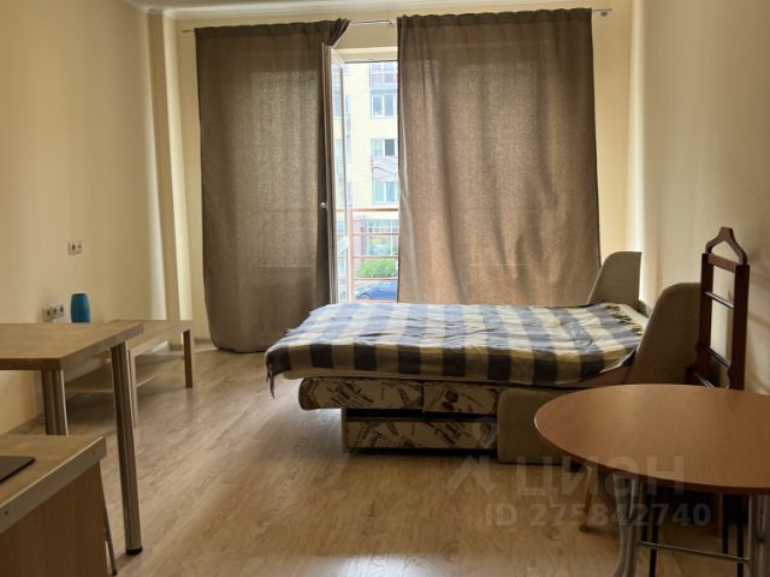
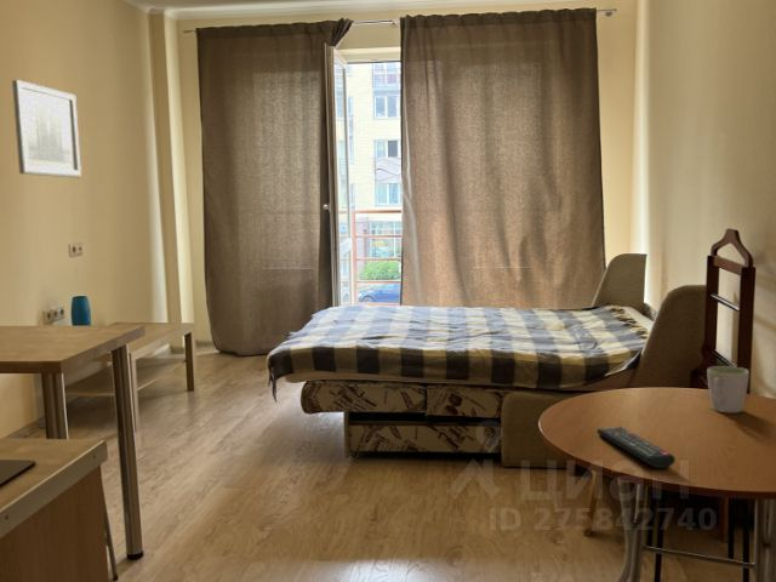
+ wall art (48, 131)
+ remote control (633, 445)
+ mug (724, 390)
